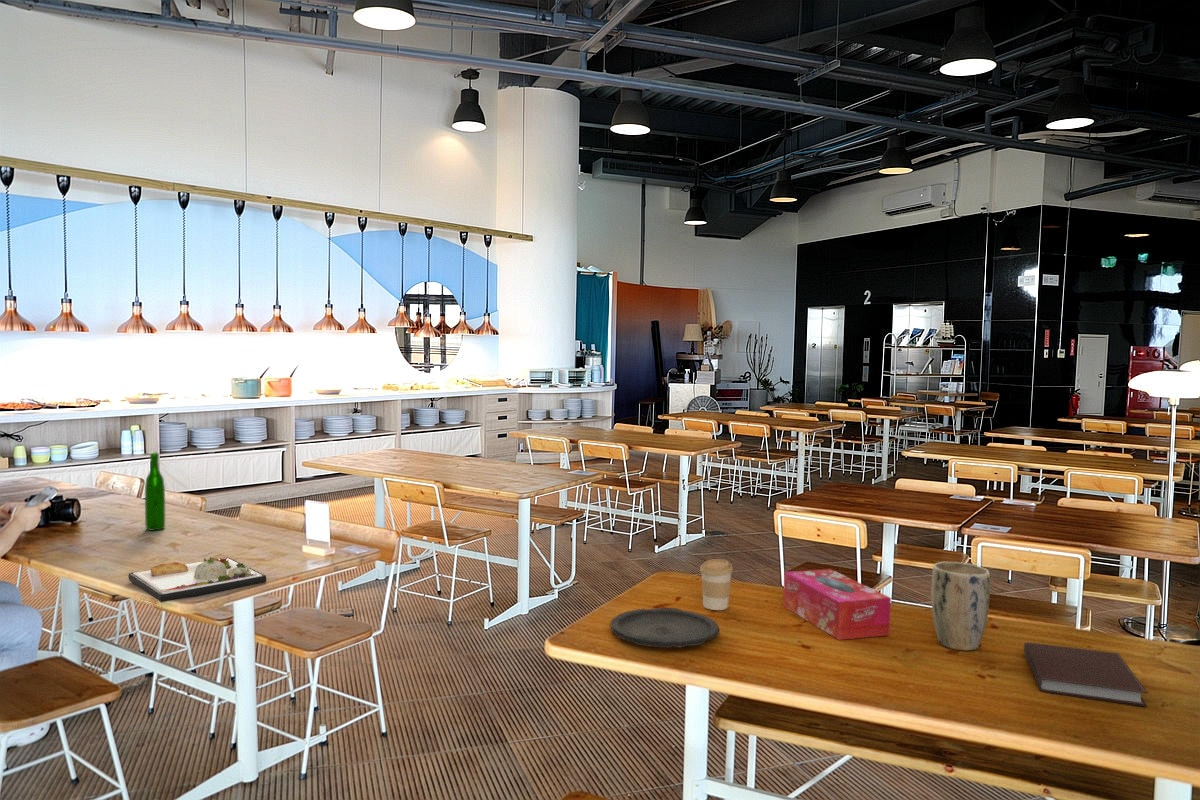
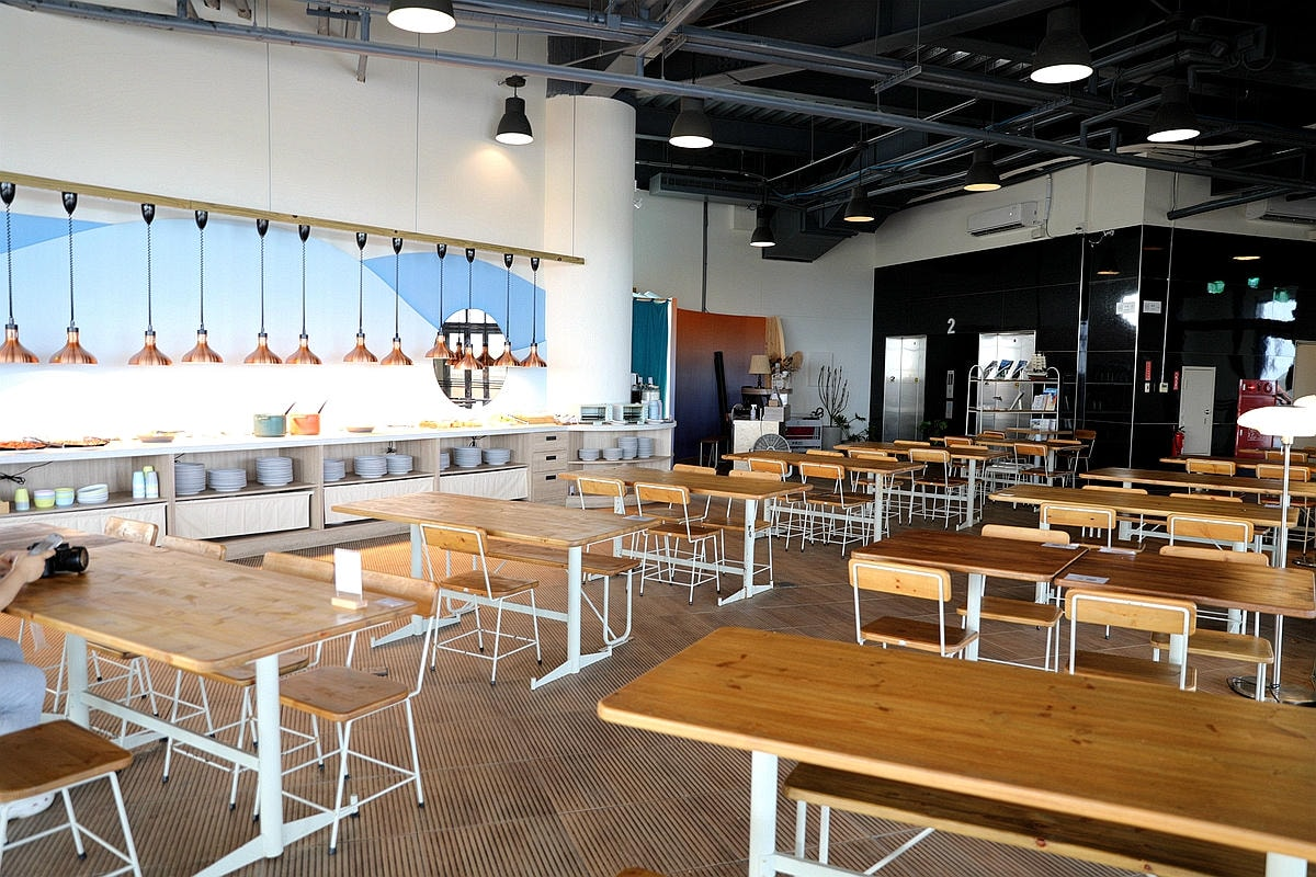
- notebook (1080, 671)
- dinner plate (197, 570)
- coffee cup (716, 584)
- wine bottle (154, 491)
- plate (664, 628)
- tissue box (834, 602)
- plant pot (959, 606)
